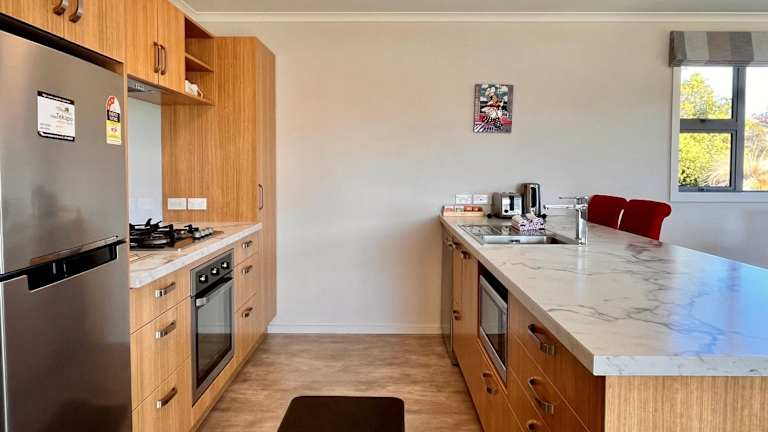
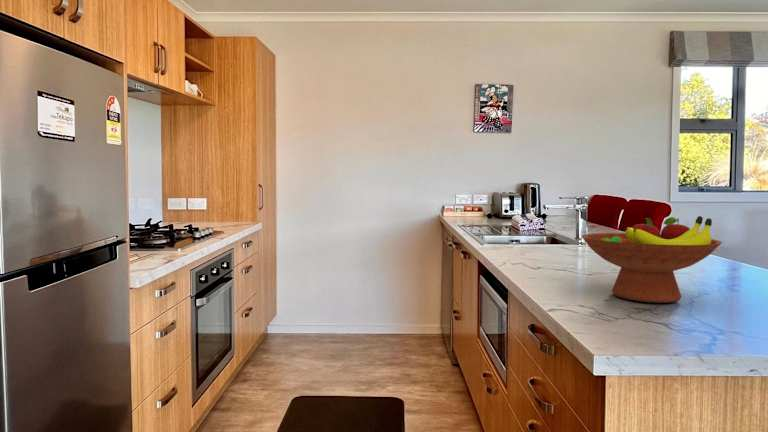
+ fruit bowl (646, 256)
